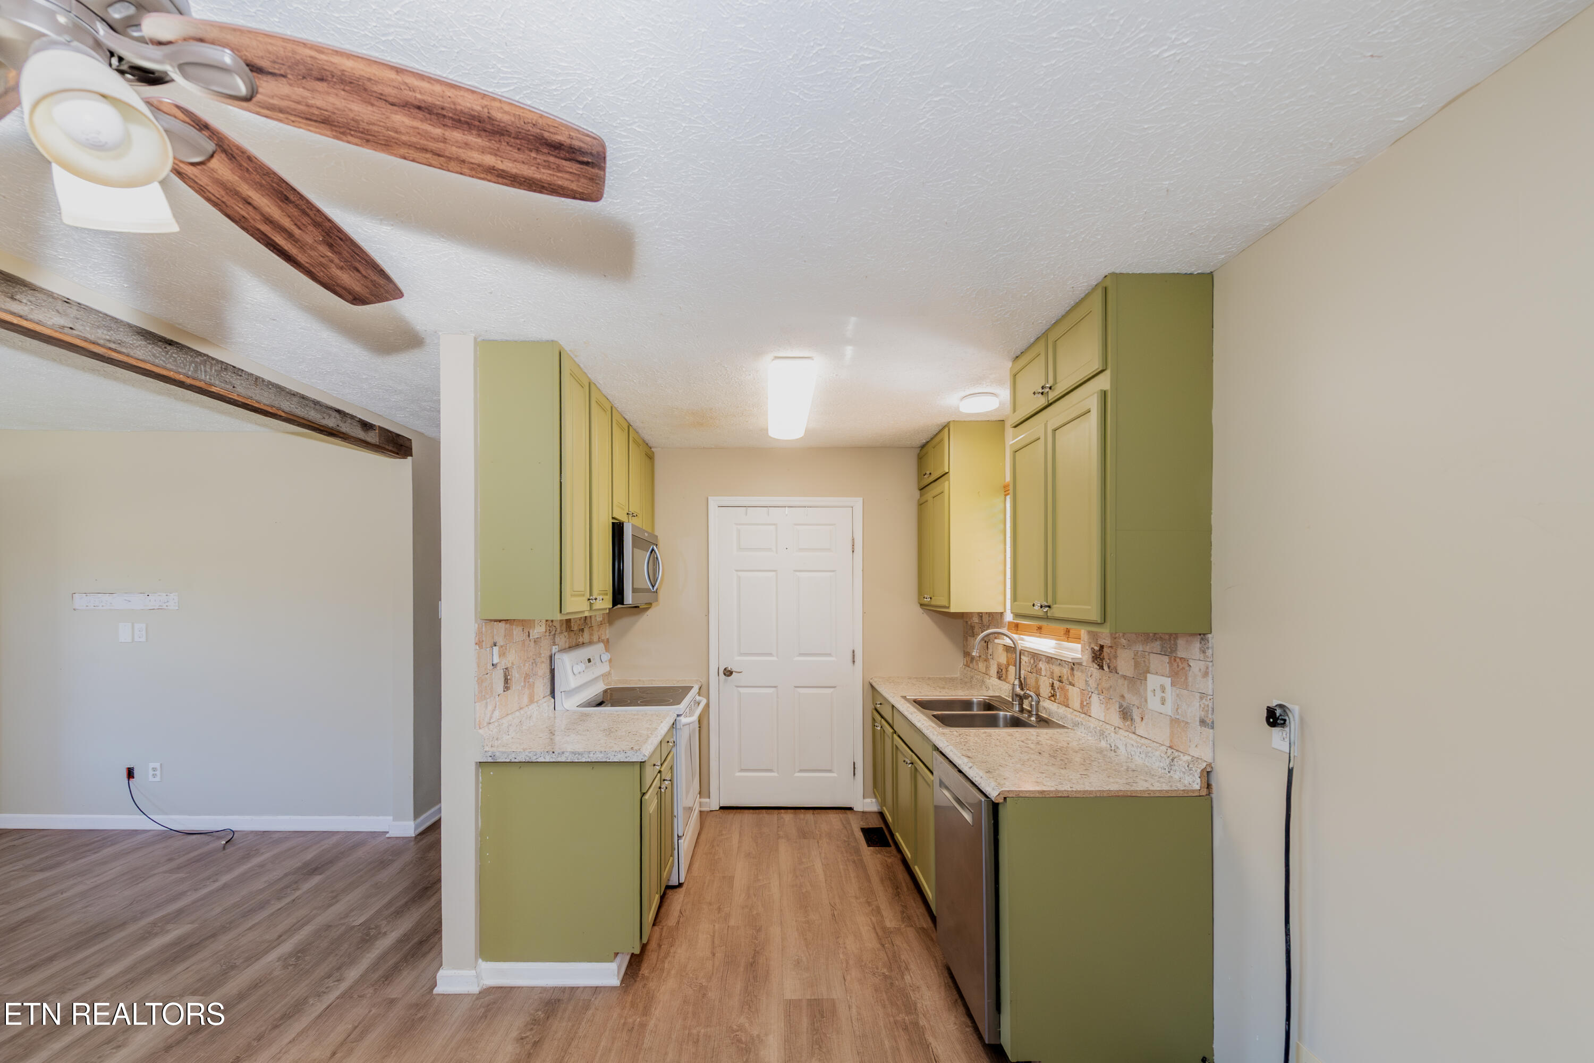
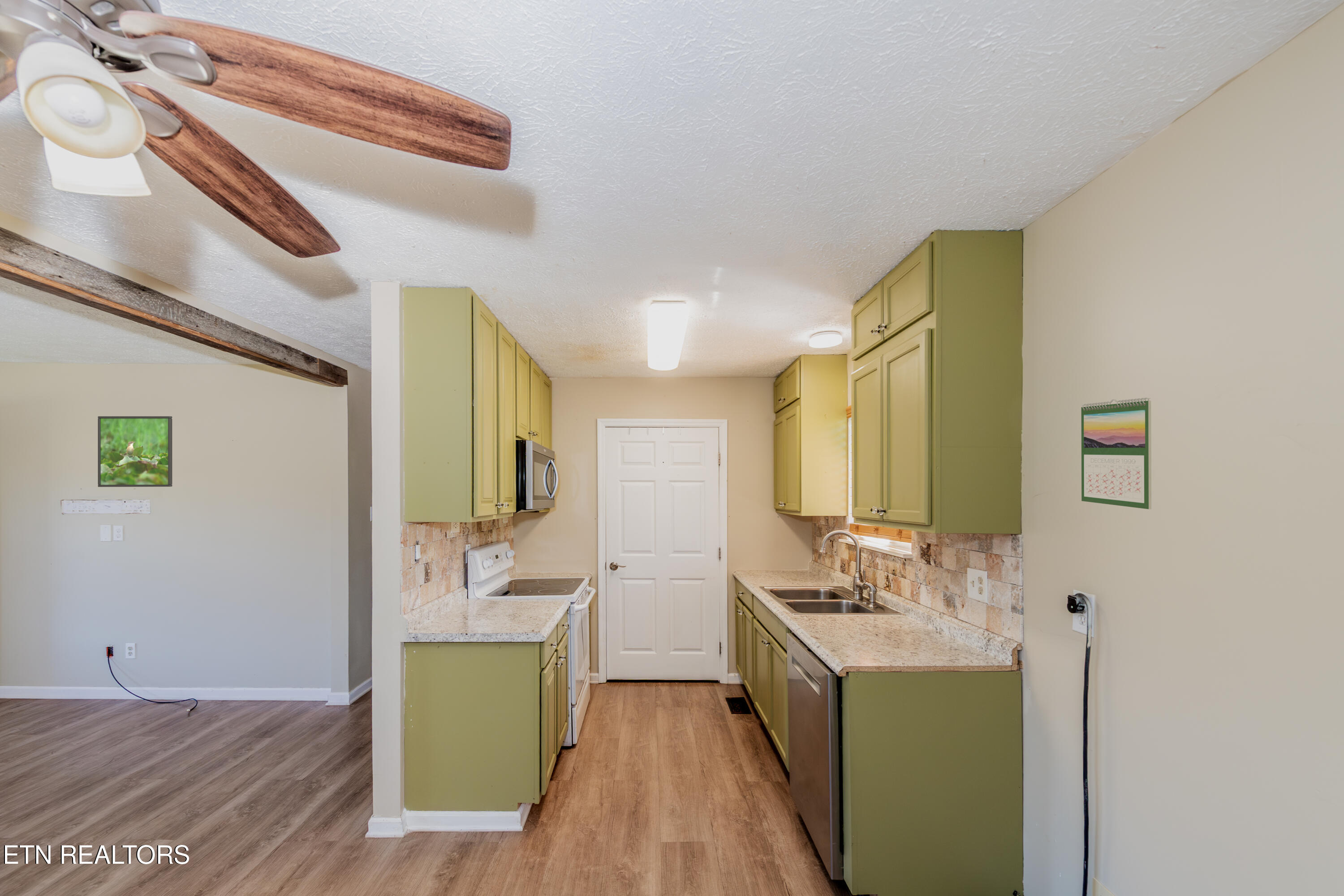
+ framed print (135, 451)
+ calendar (1114, 452)
